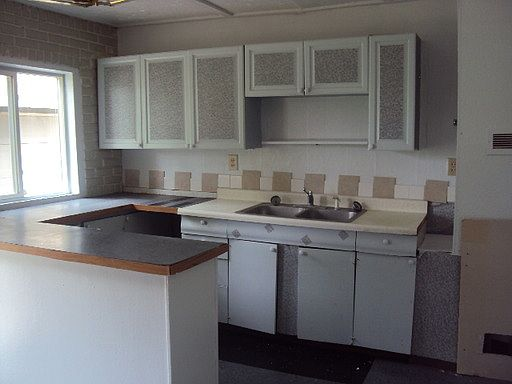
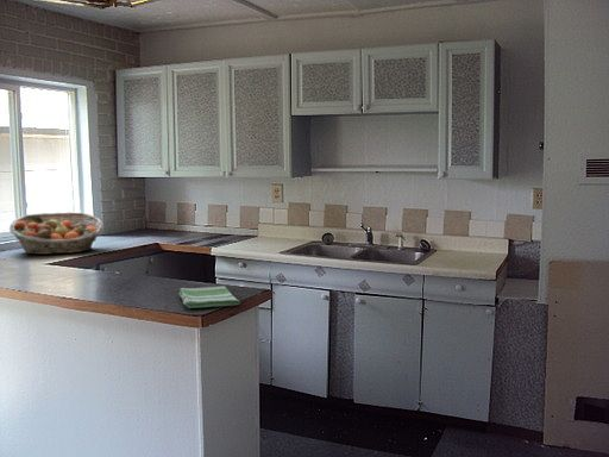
+ fruit basket (57, 232)
+ dish towel (207, 295)
